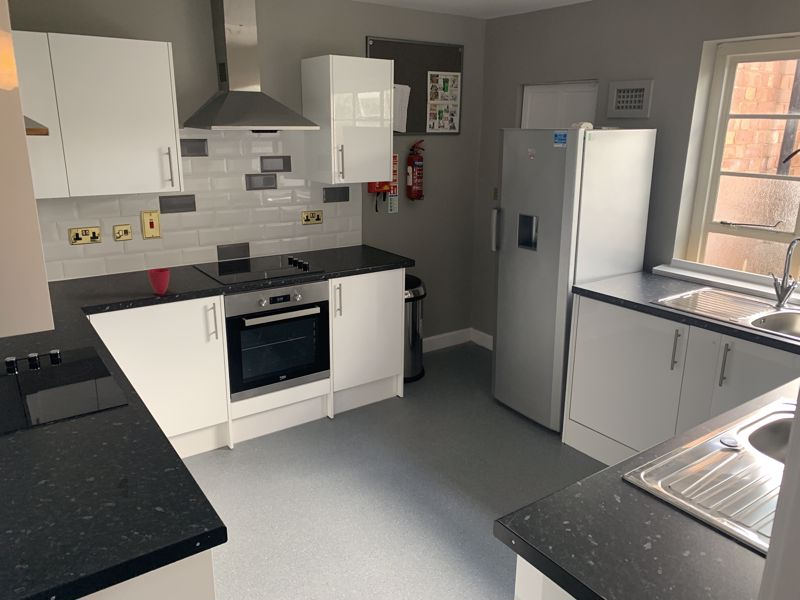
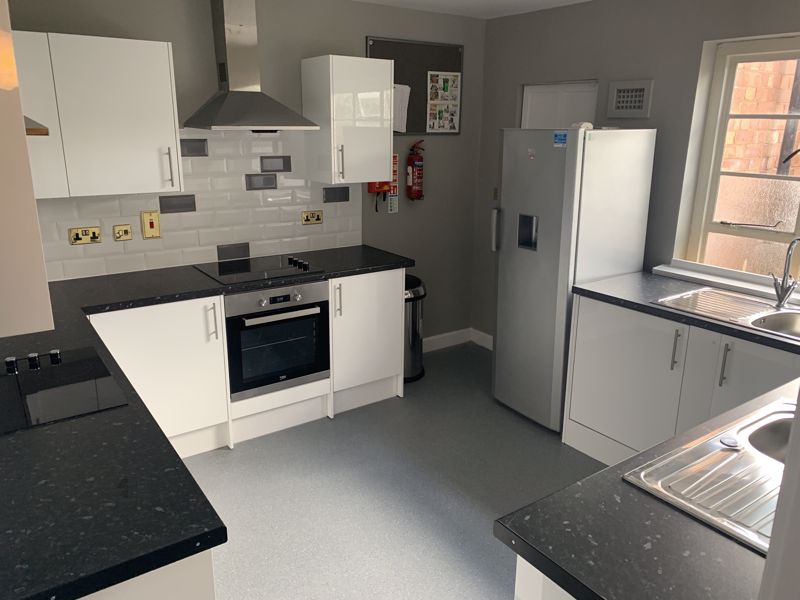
- mug (160, 281)
